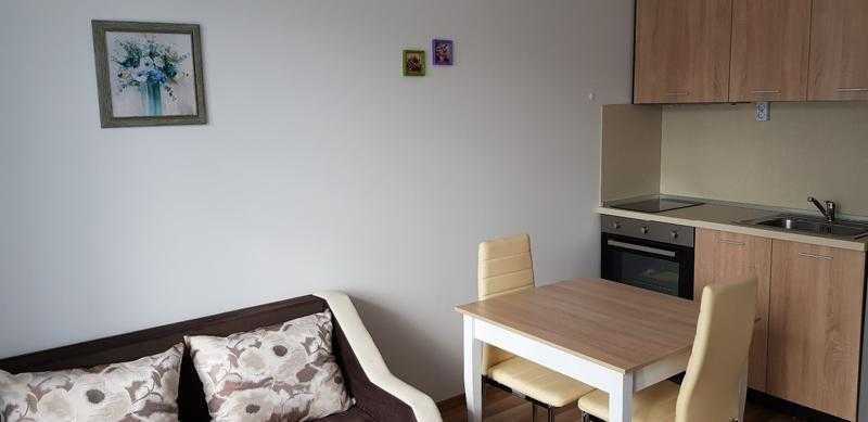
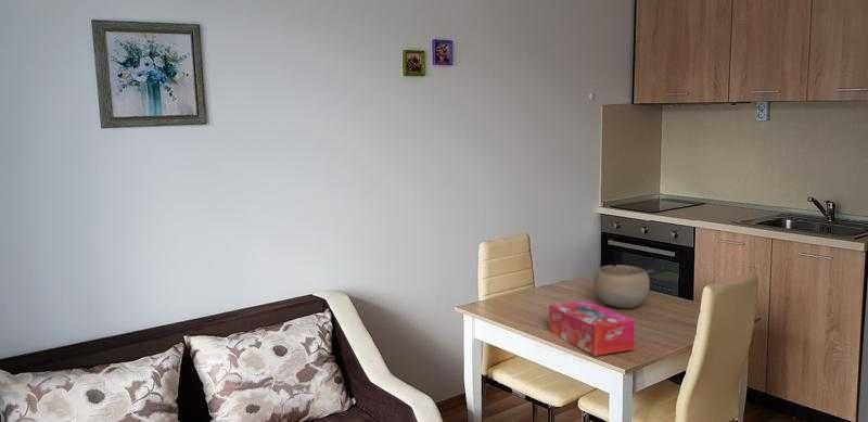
+ bowl (621, 287)
+ tissue box (589, 325)
